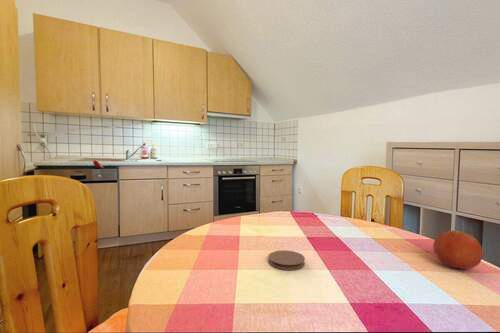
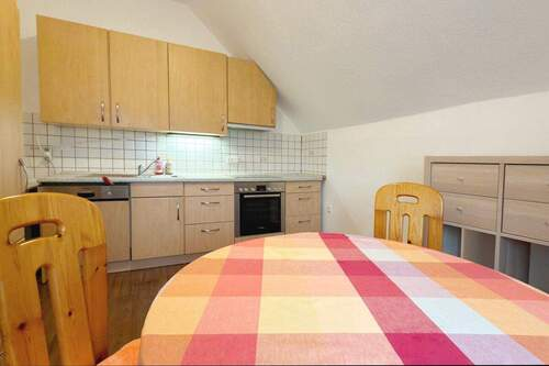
- fruit (457, 248)
- coaster (286, 259)
